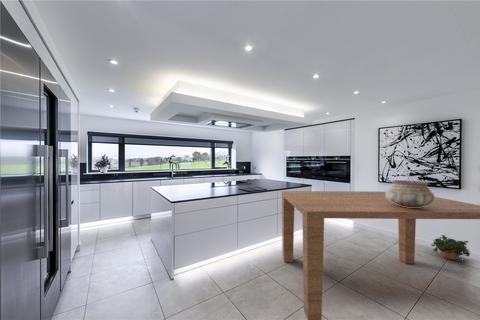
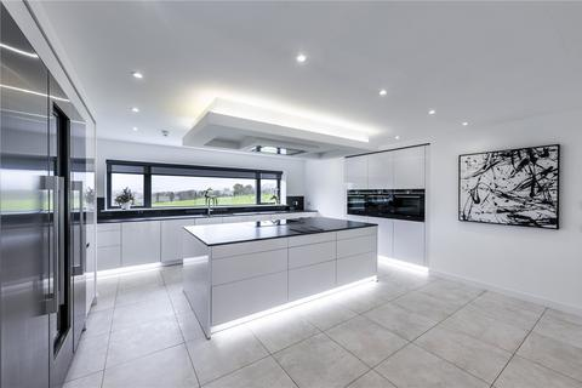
- potted plant (449, 247)
- table (369, 218)
- ceramic pot (409, 193)
